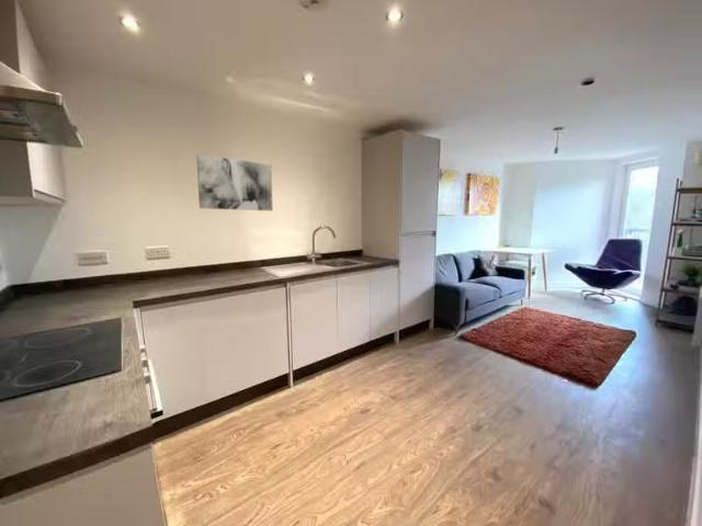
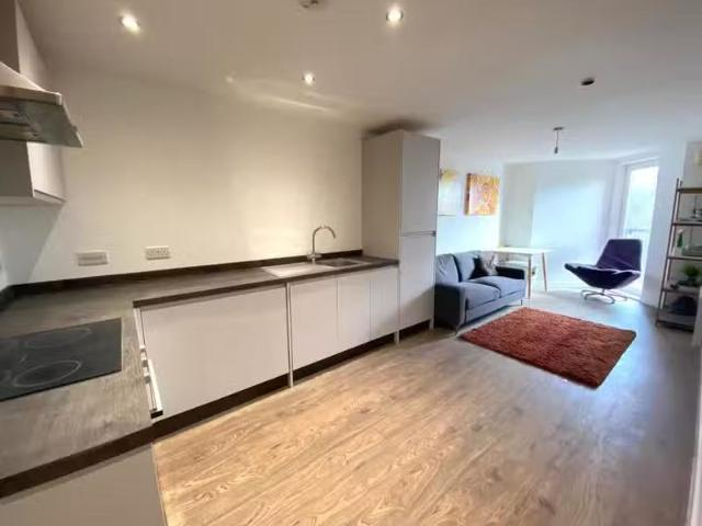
- wall art (237, 184)
